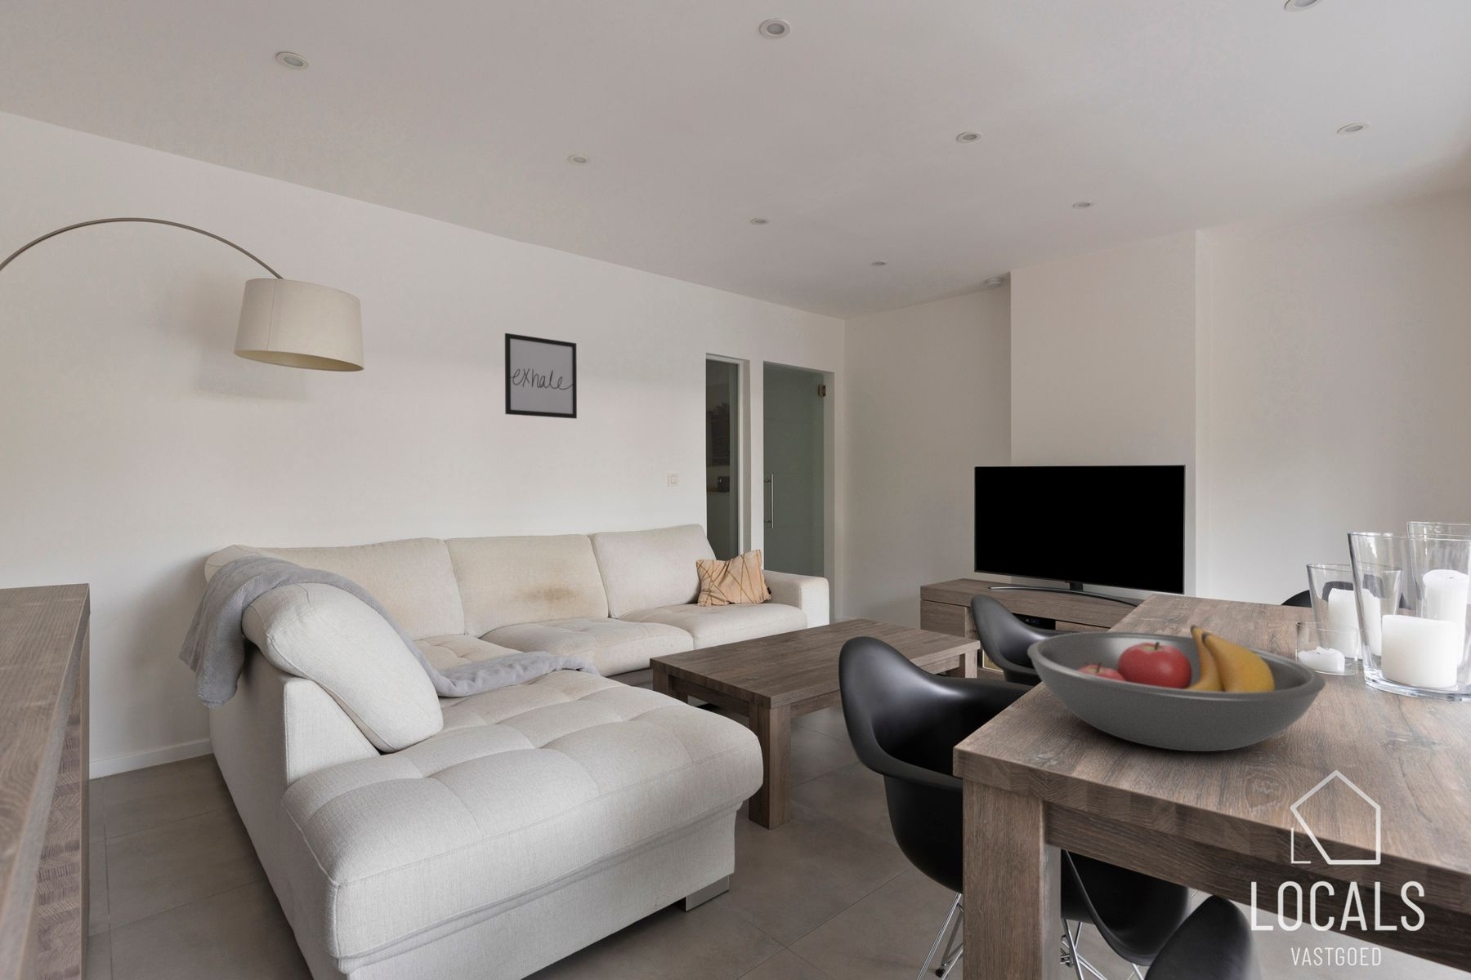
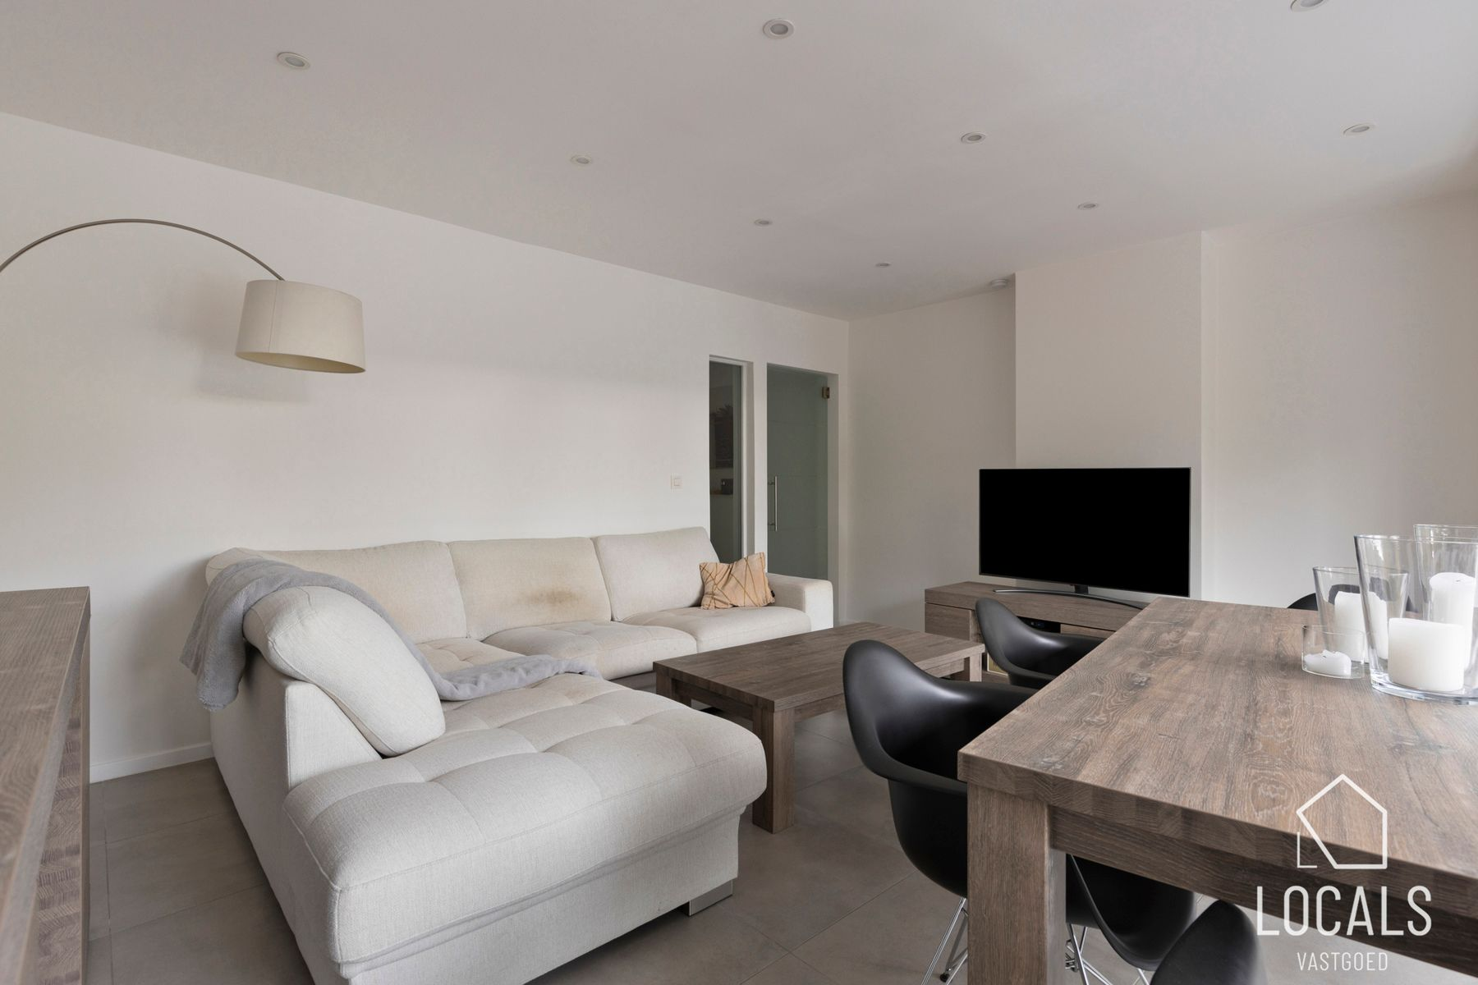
- wall art (542, 377)
- fruit bowl (1163, 685)
